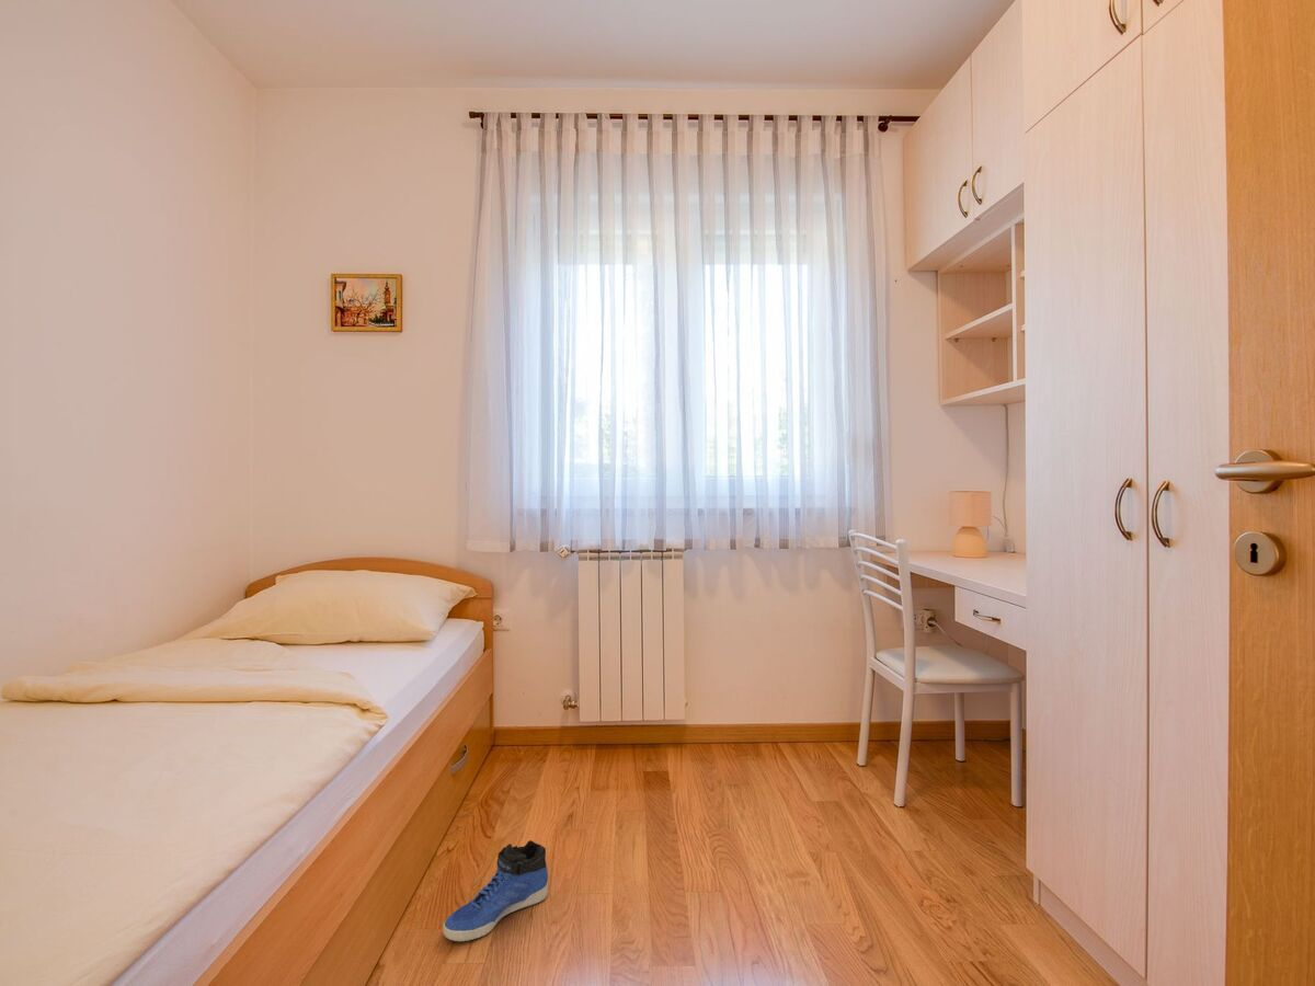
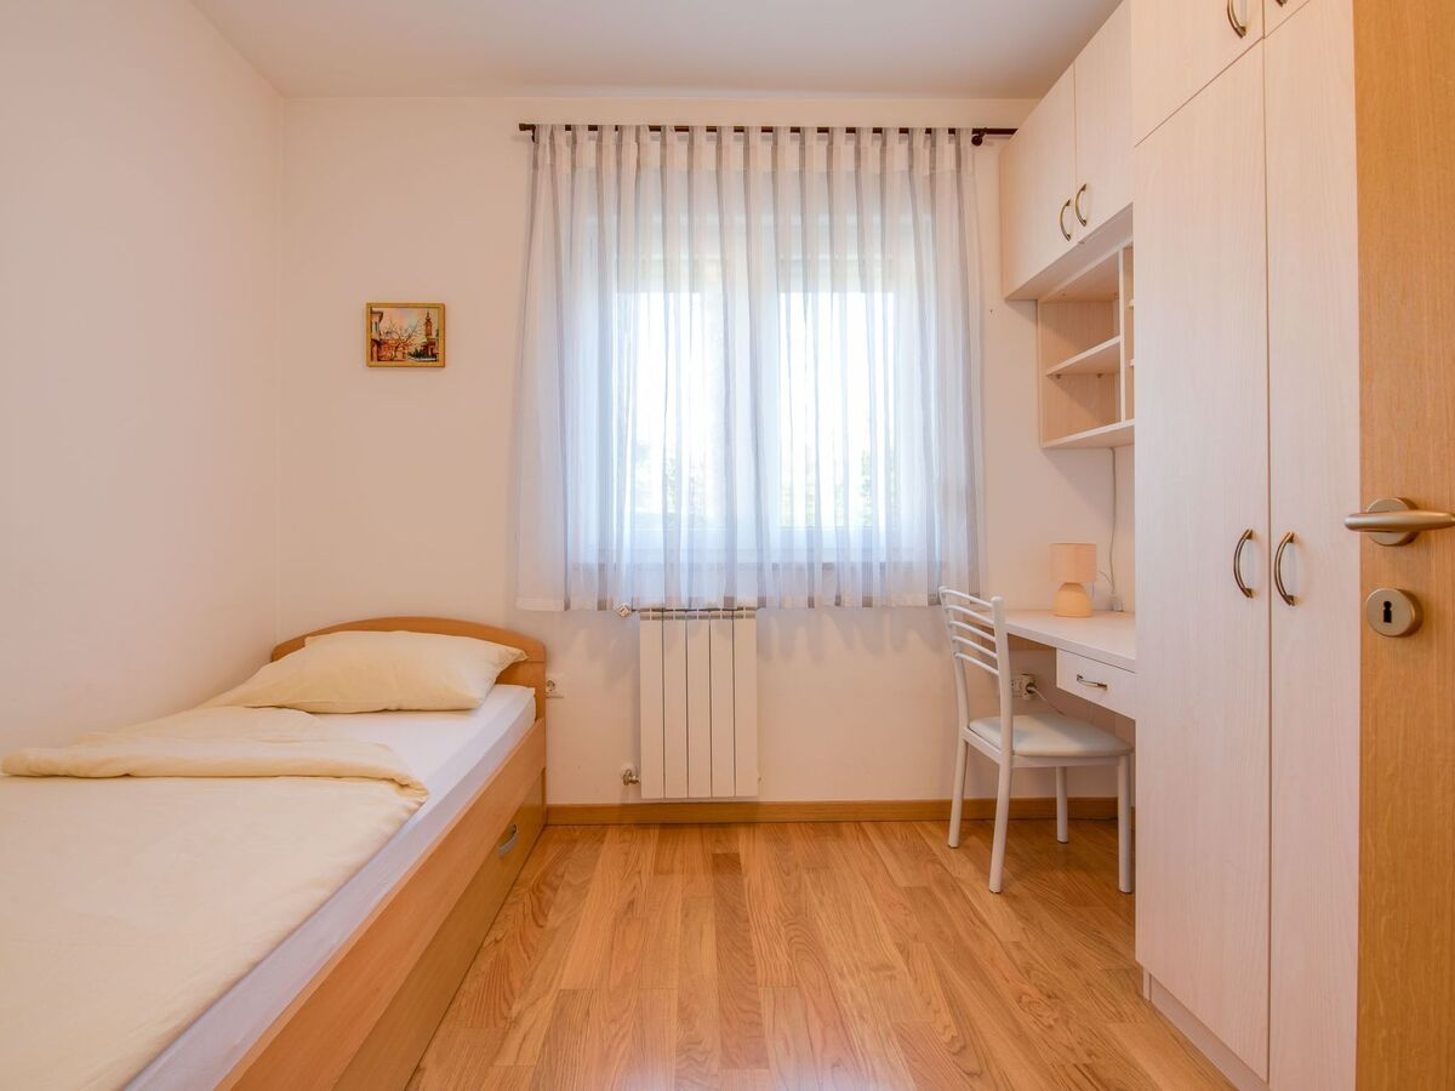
- sneaker (498, 883)
